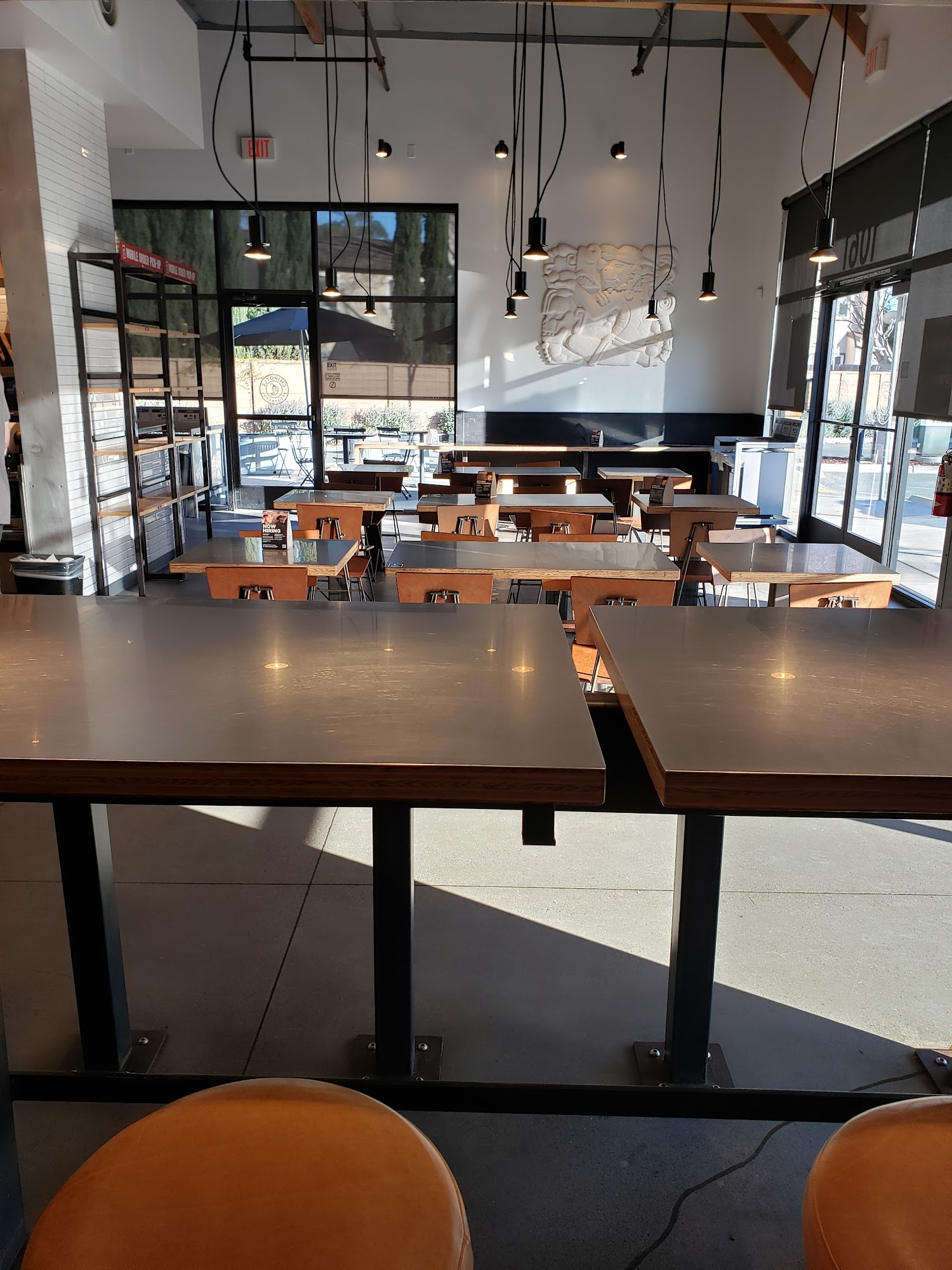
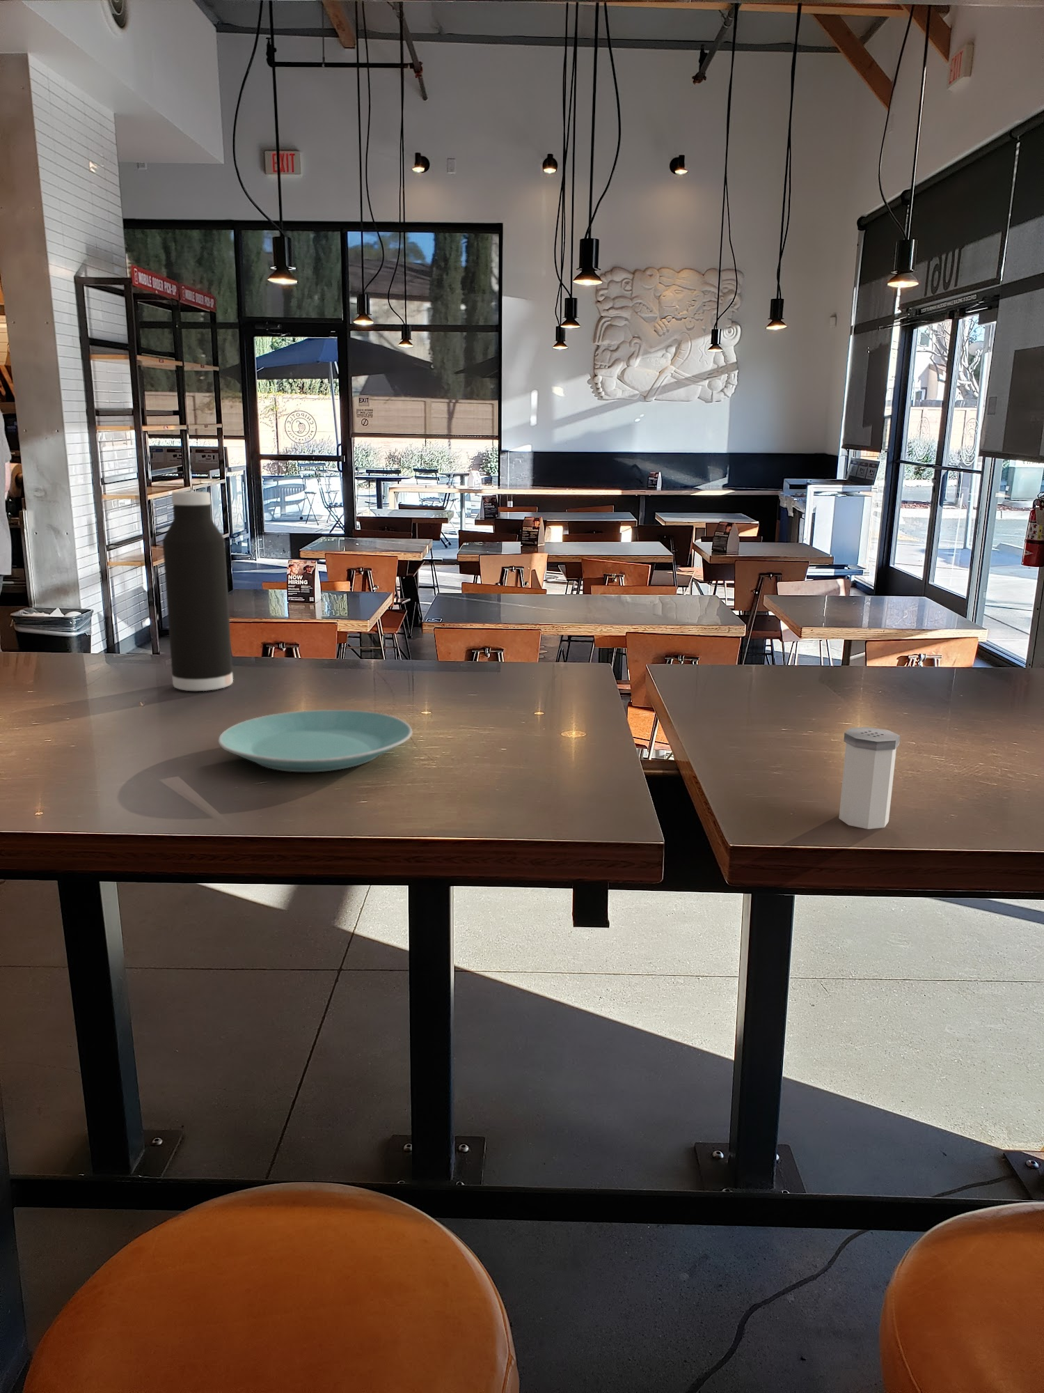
+ salt shaker (867, 778)
+ plate (317, 743)
+ water bottle (196, 590)
